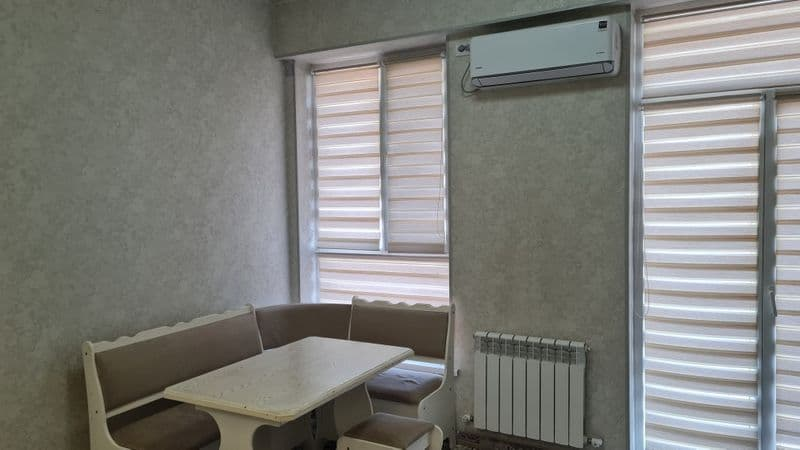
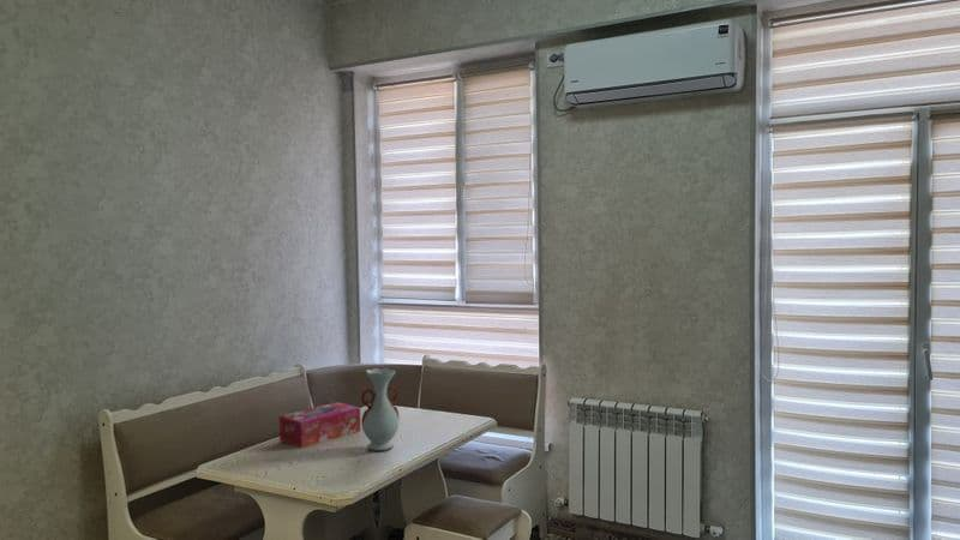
+ tissue box (320, 424)
+ vase (380, 408)
